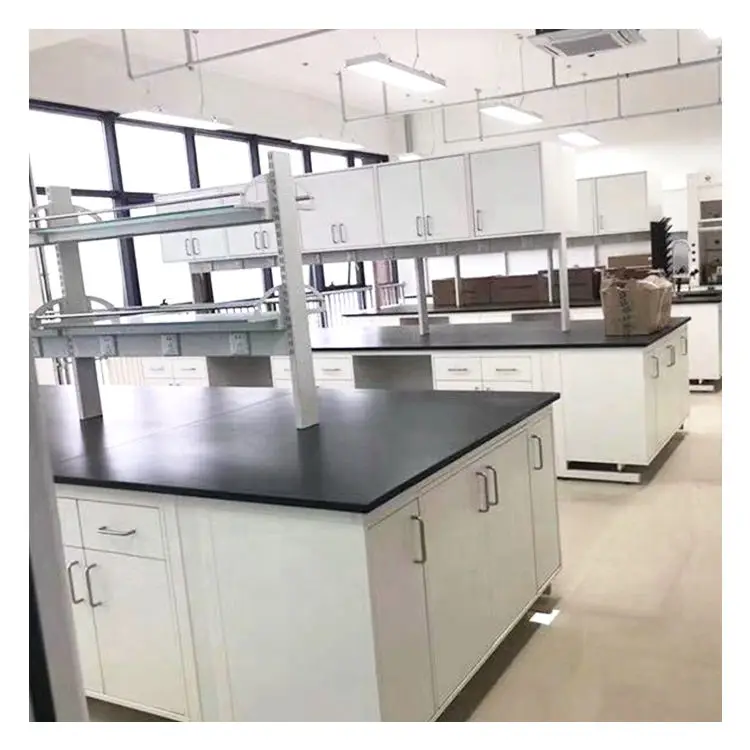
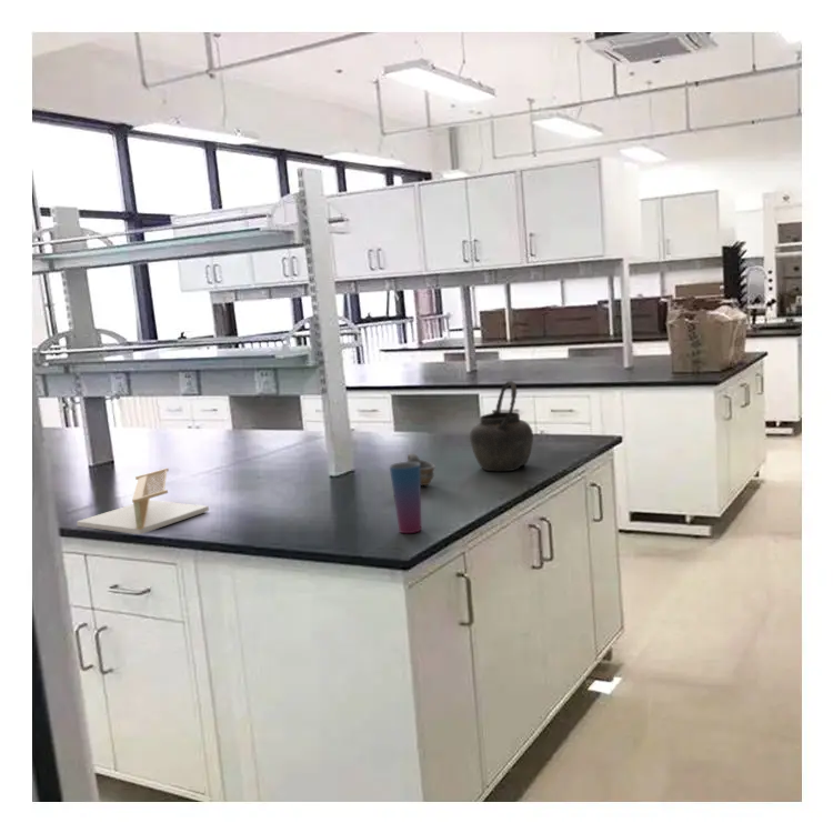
+ cup (420, 470)
+ kettle (501, 423)
+ architectural model (152, 496)
+ cup (407, 498)
